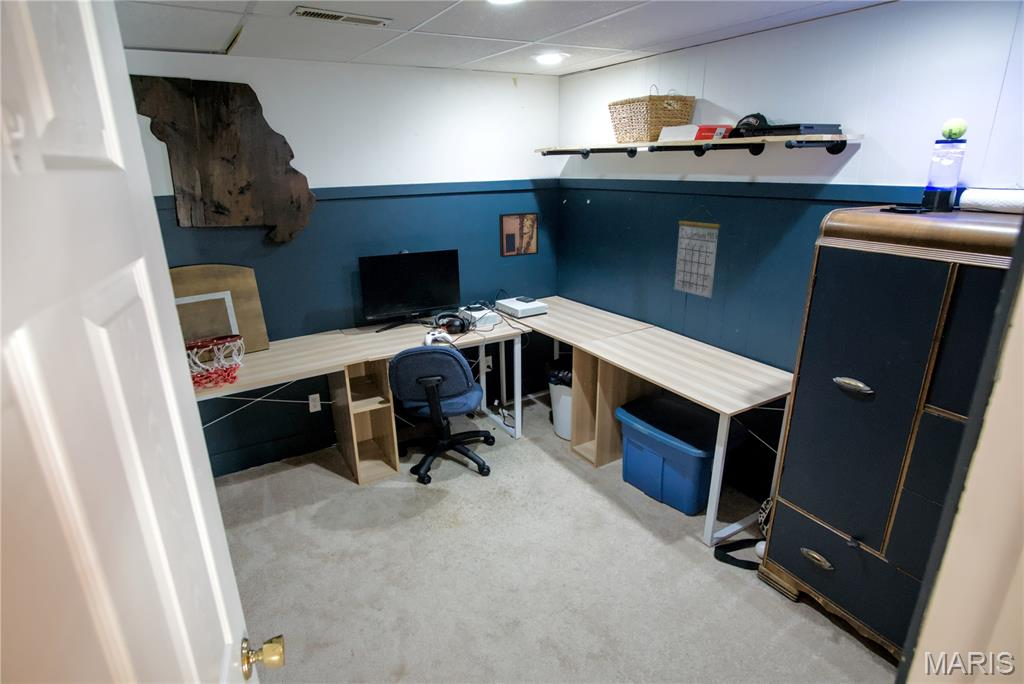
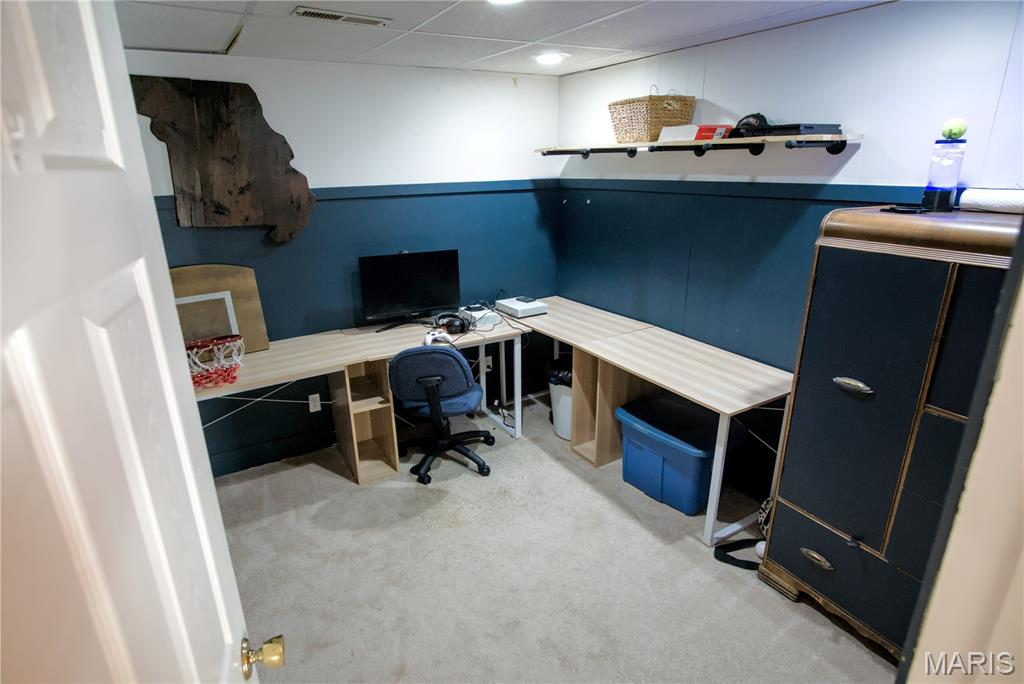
- wall art (519, 234)
- calendar (696, 250)
